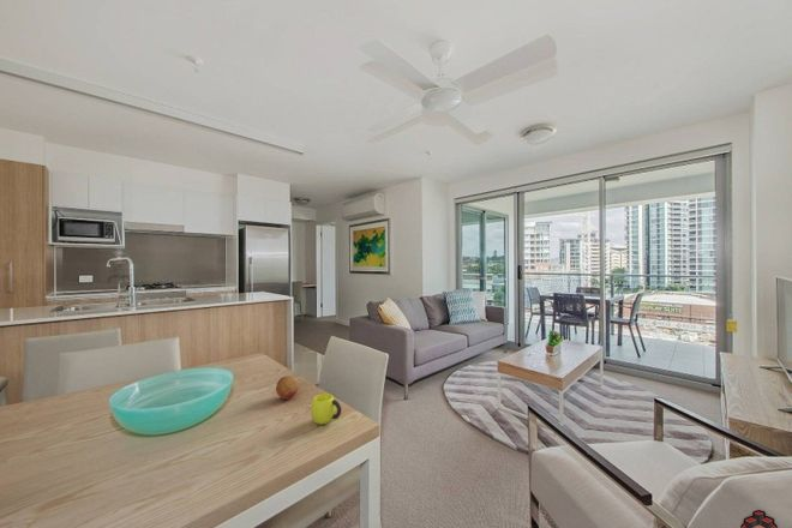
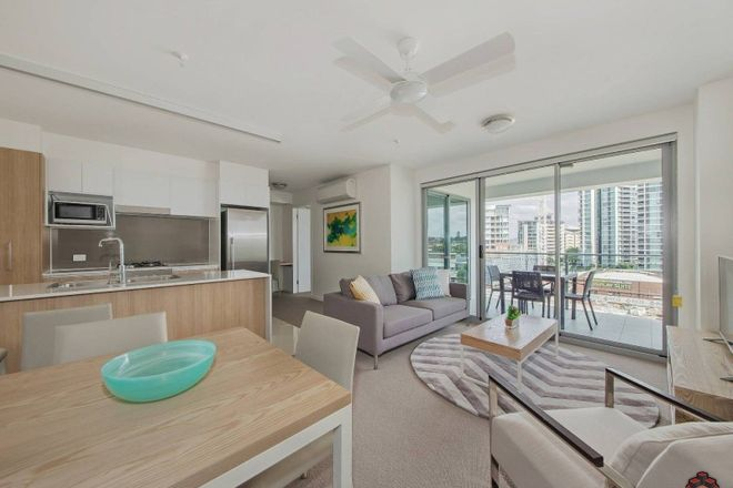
- fruit (287, 386)
- cup (326, 409)
